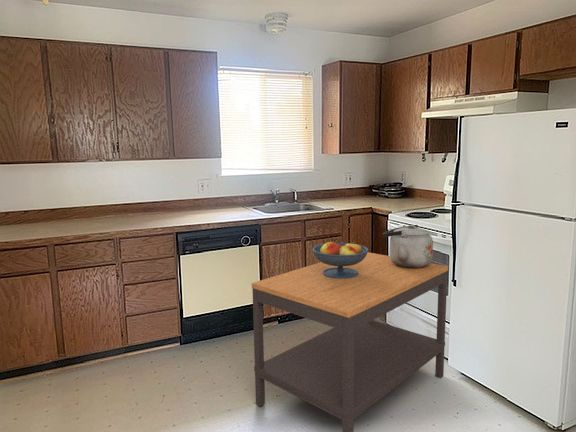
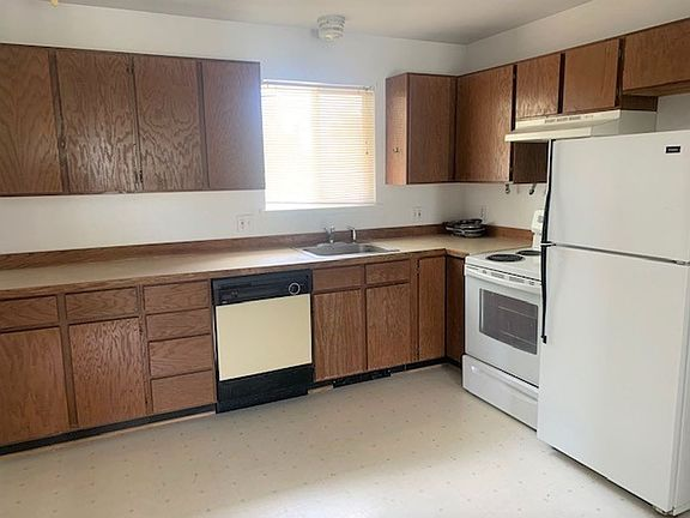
- side table (354, 333)
- fruit bowl (340, 256)
- kettle (408, 245)
